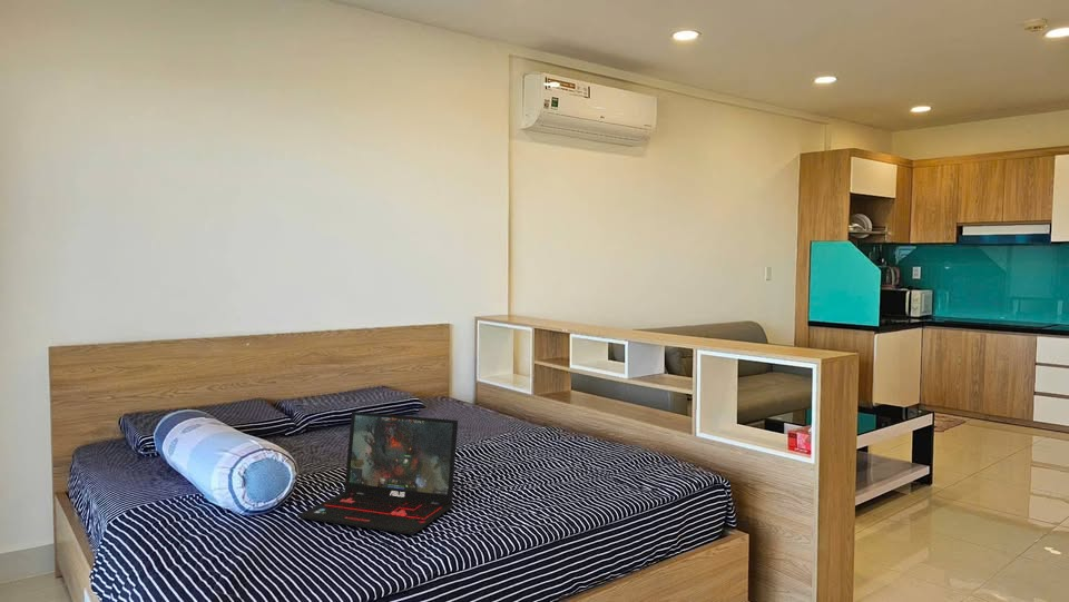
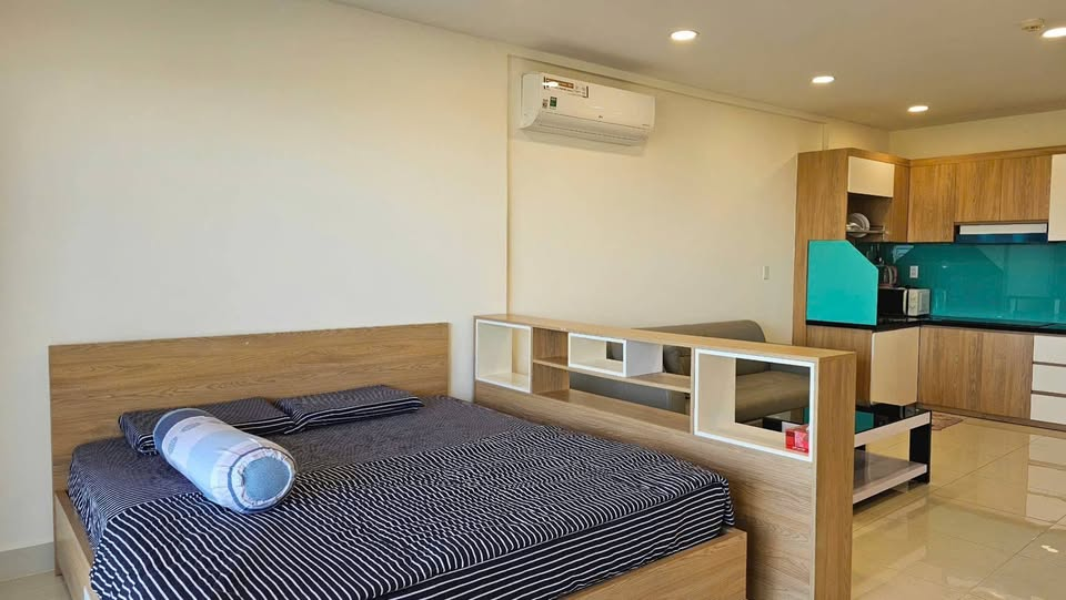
- laptop (380, 468)
